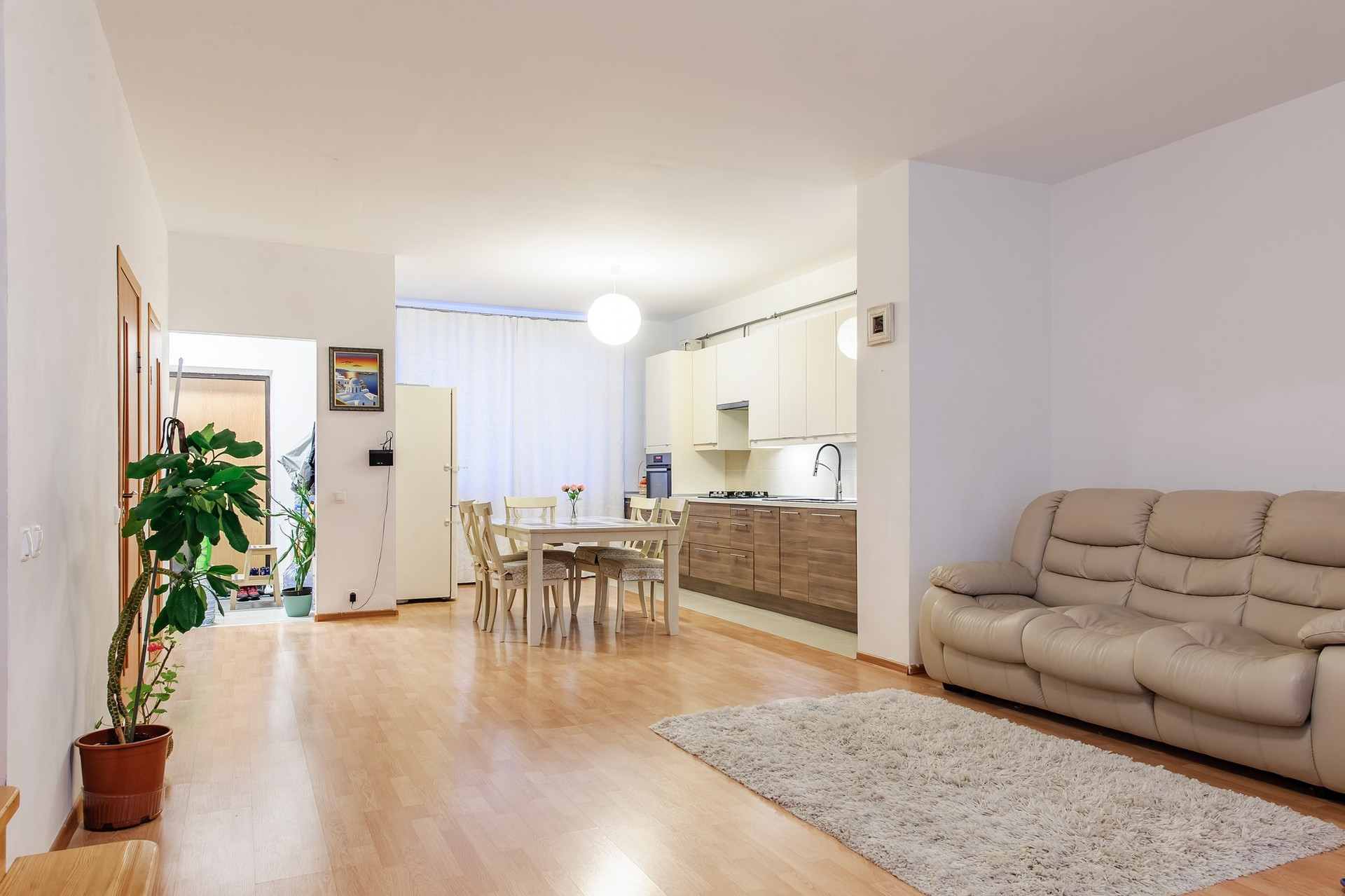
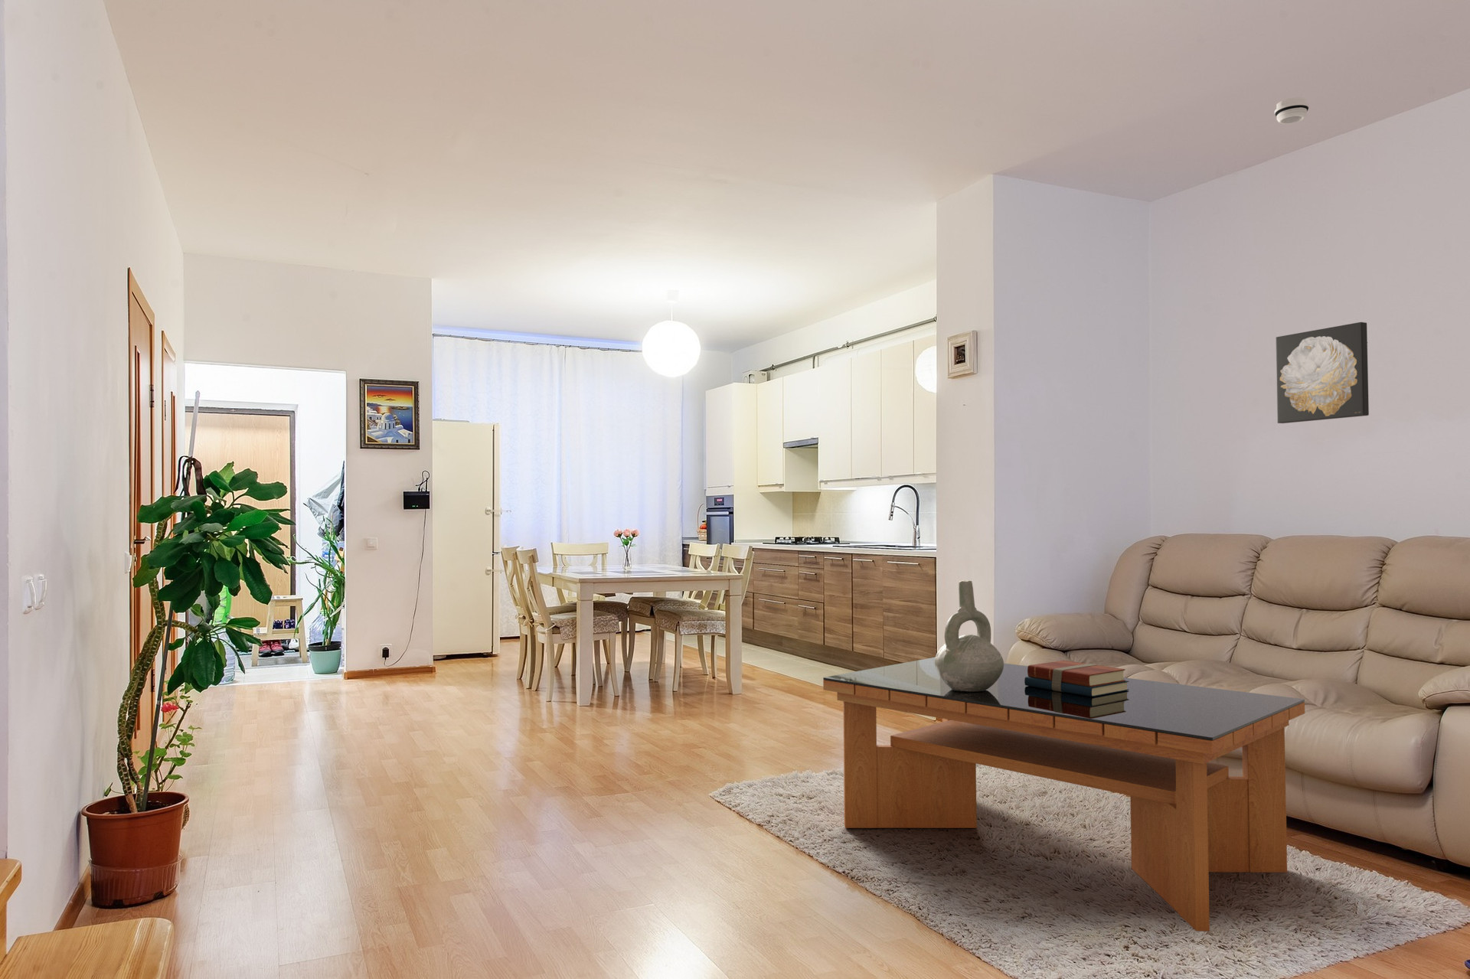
+ decorative vase (968, 635)
+ coffee table (1048, 767)
+ wall art (1320, 375)
+ smoke detector (1292, 111)
+ books (1075, 676)
